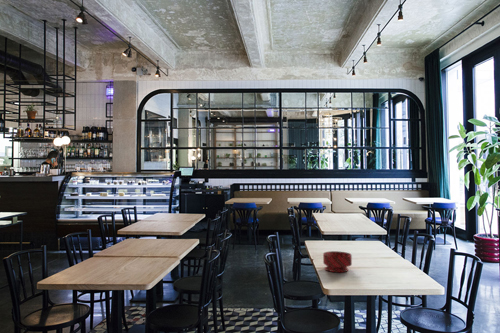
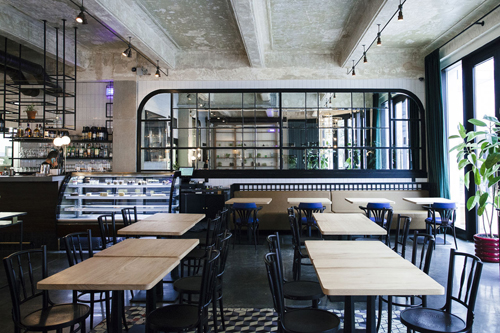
- bowl (337, 261)
